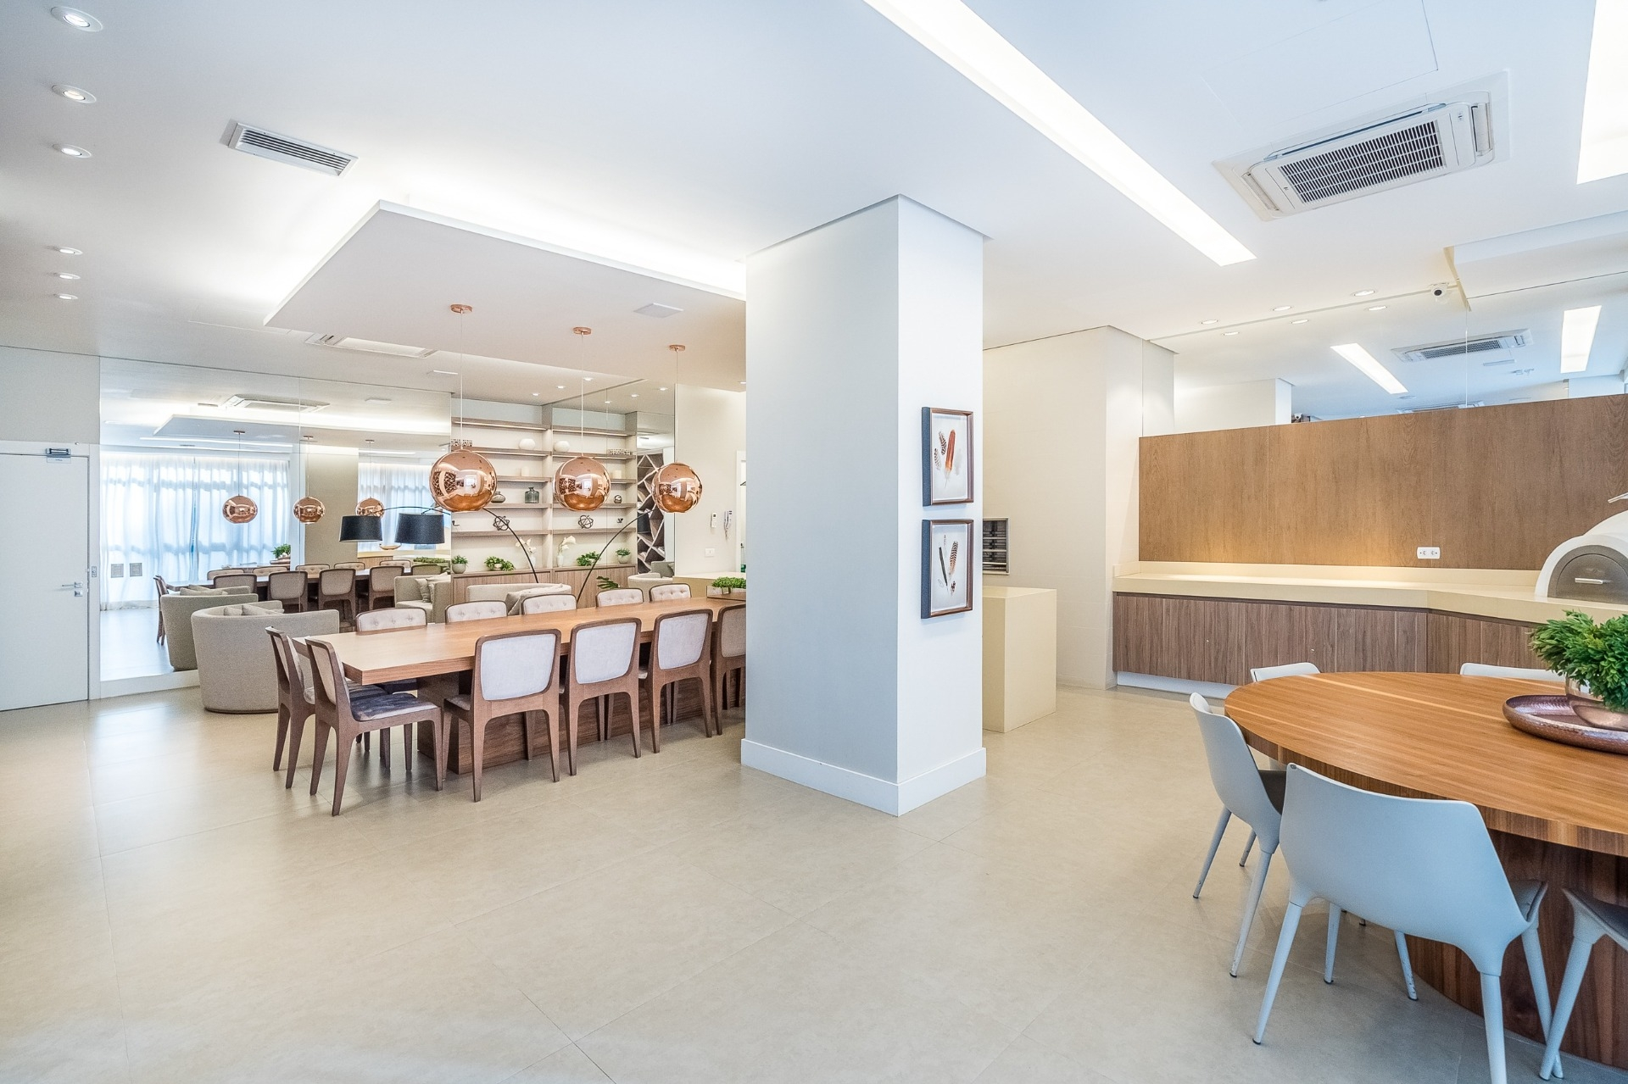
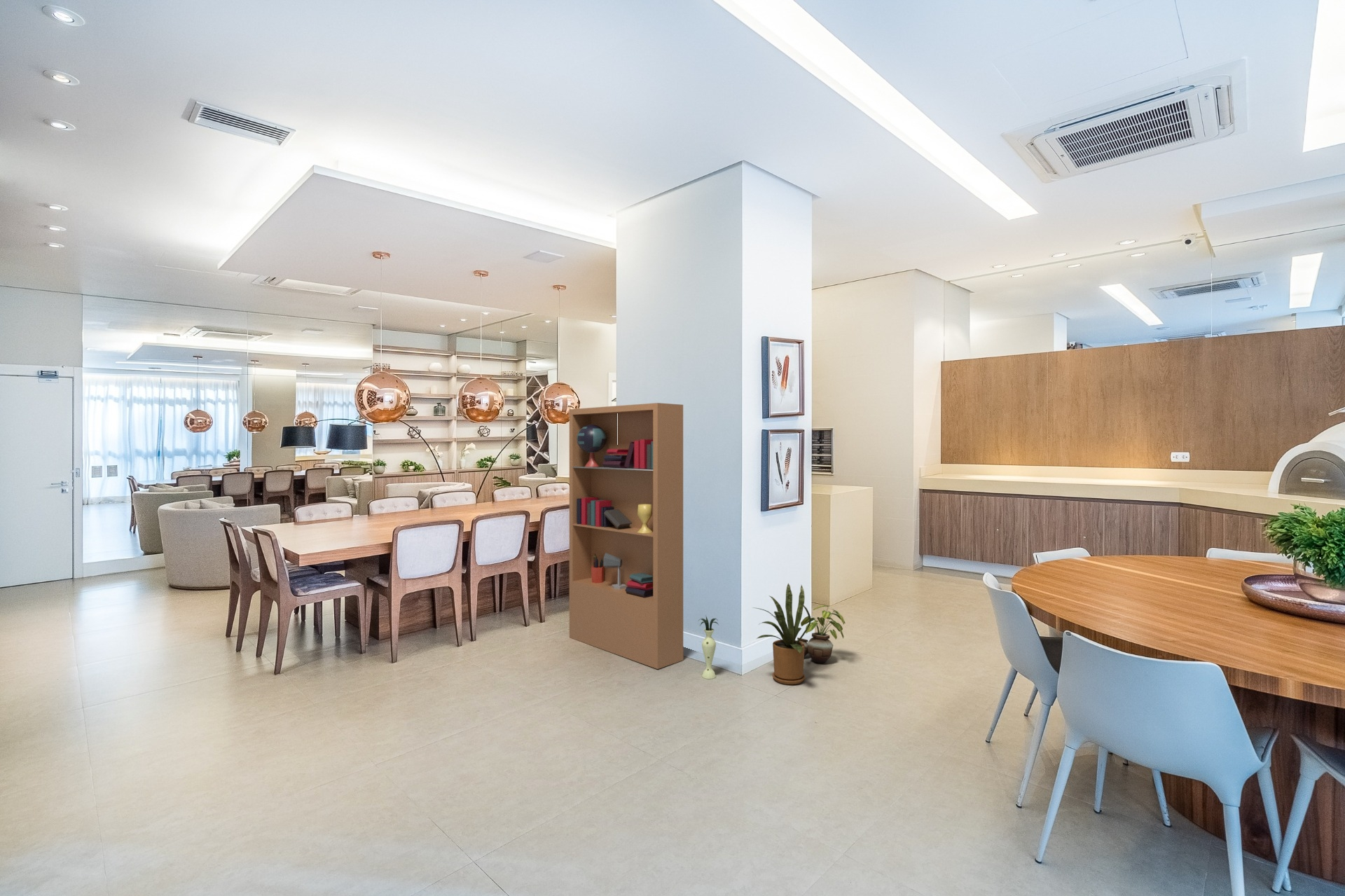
+ bookcase (621, 528)
+ house plant (782, 633)
+ vase (709, 646)
+ potted plant (821, 633)
